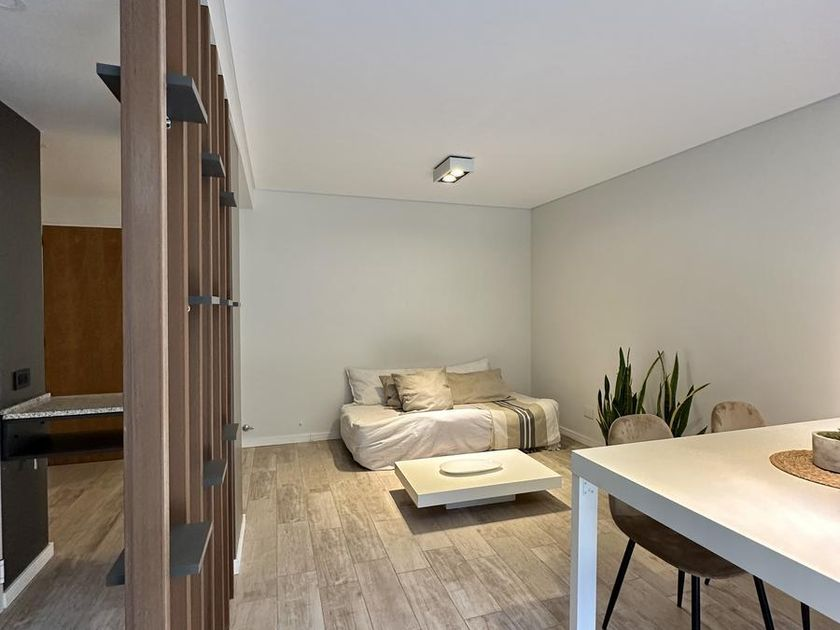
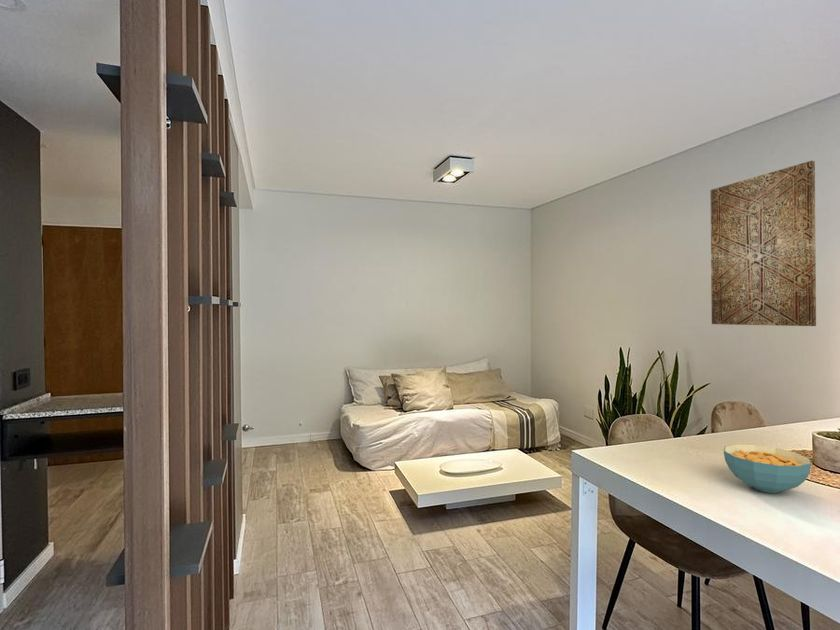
+ cereal bowl (765, 471)
+ wall art (758, 251)
